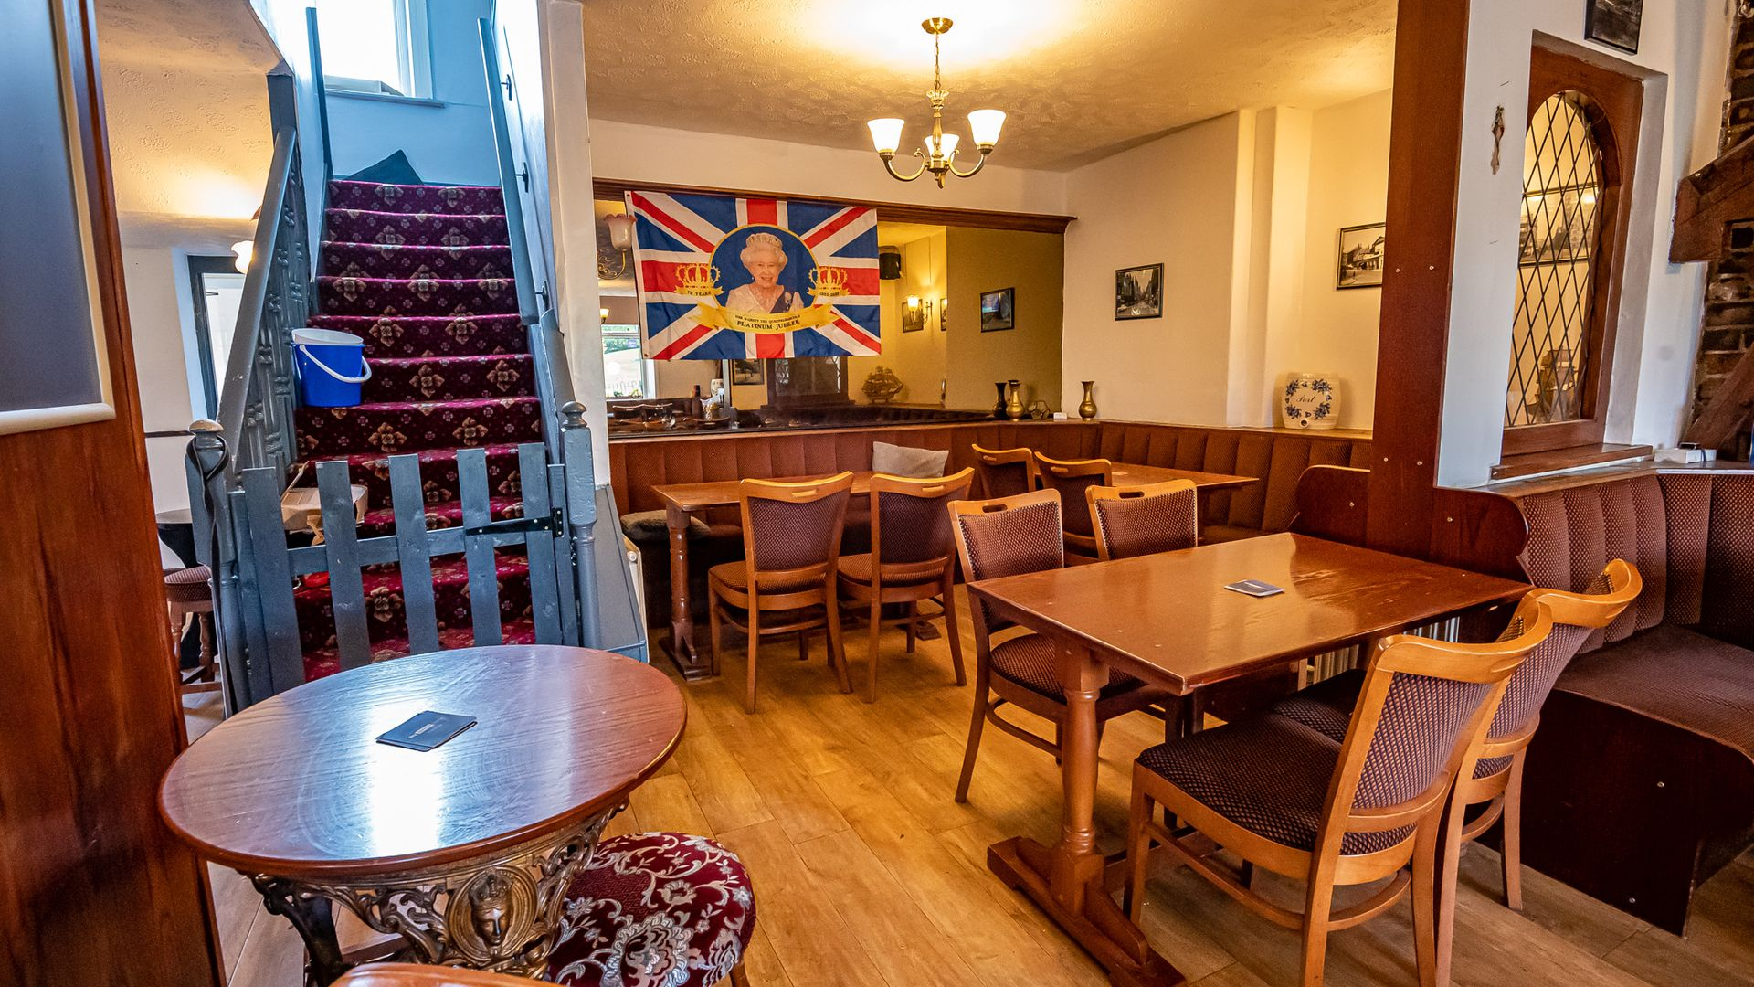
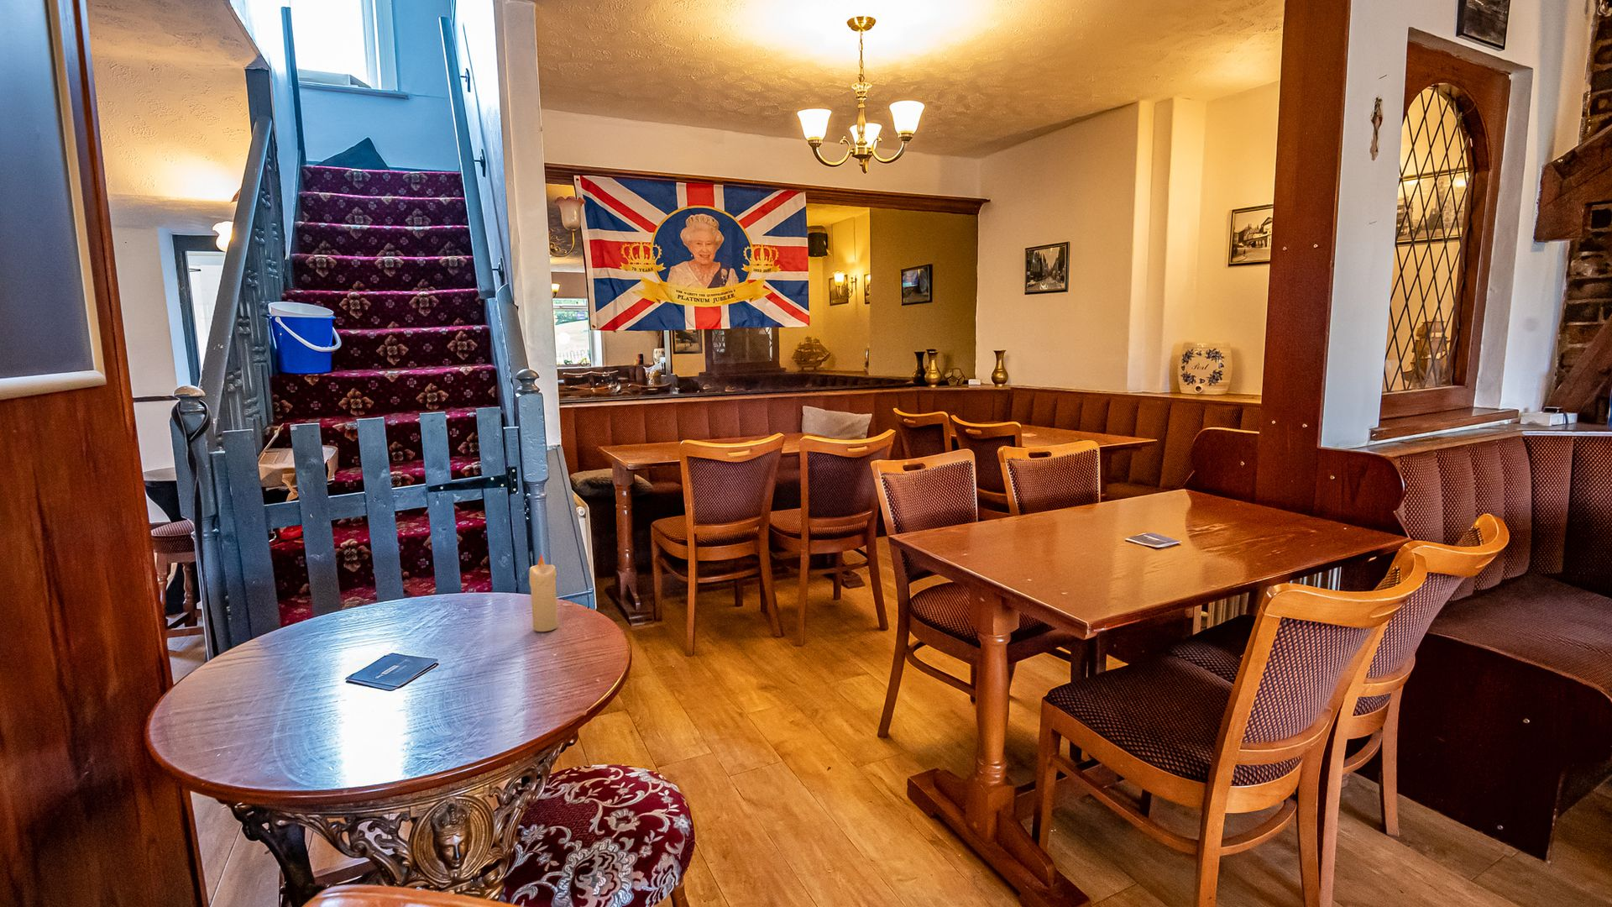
+ candle (544, 590)
